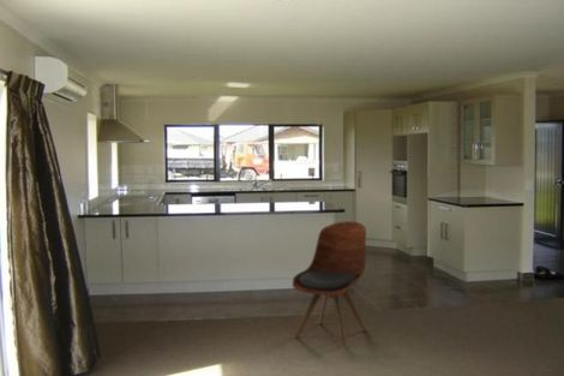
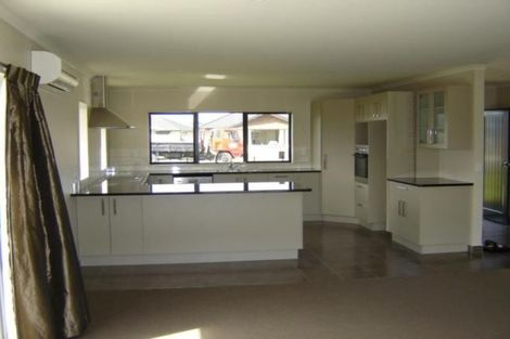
- dining chair (331, 279)
